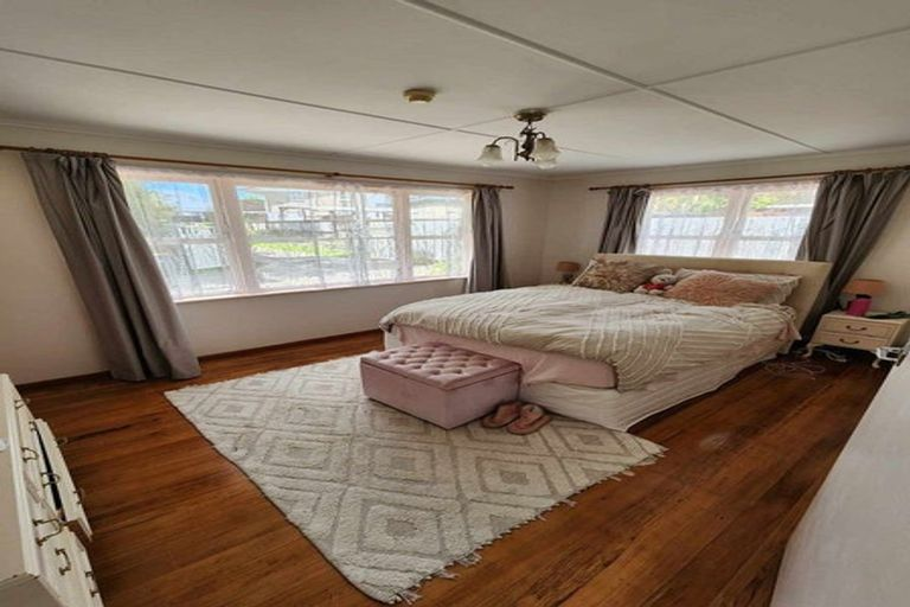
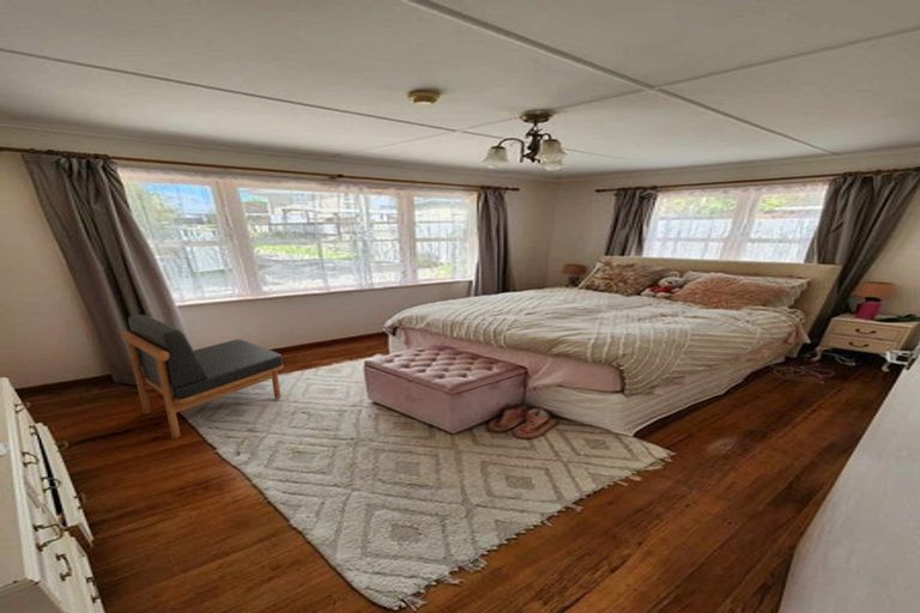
+ armless chair (208, 359)
